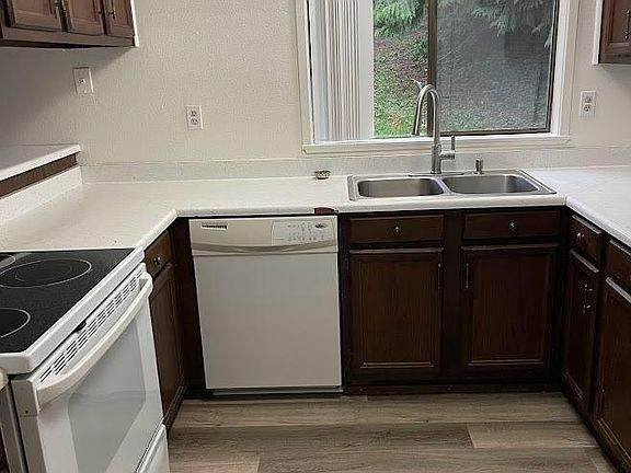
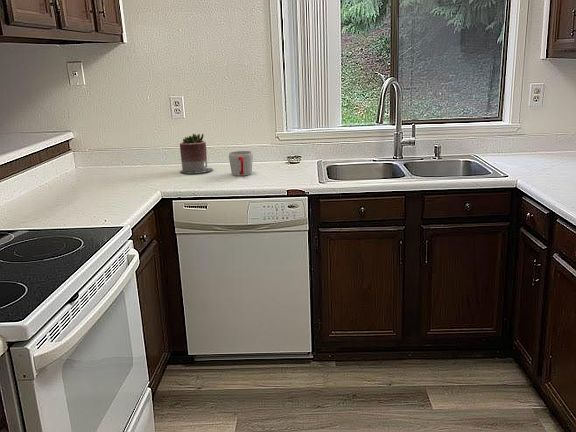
+ mug (241, 164)
+ succulent planter (194, 152)
